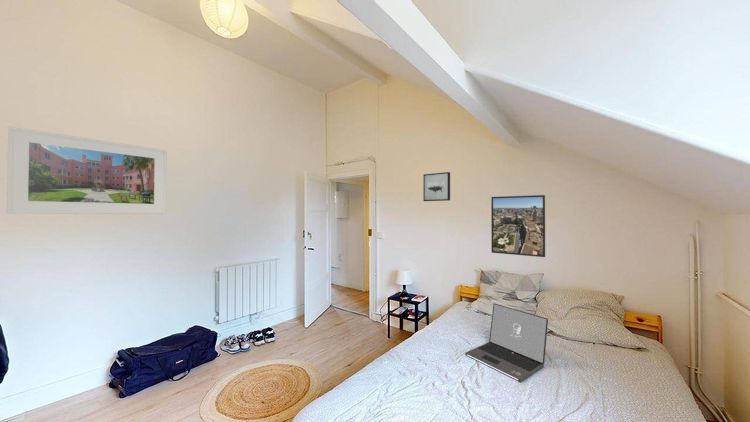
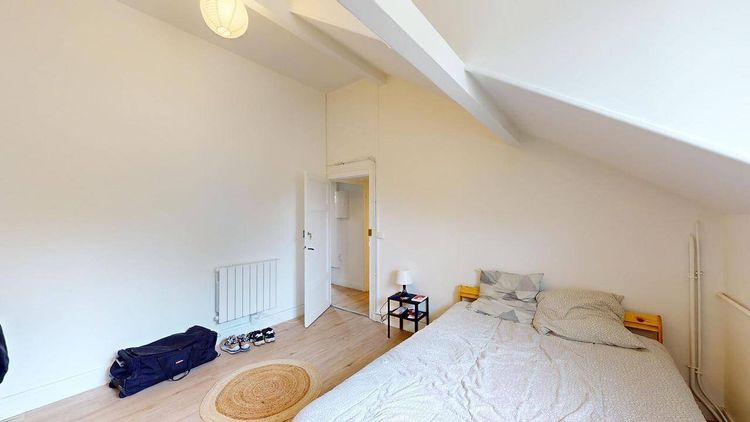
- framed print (99, 177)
- laptop (505, 337)
- wall art (436, 187)
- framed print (516, 225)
